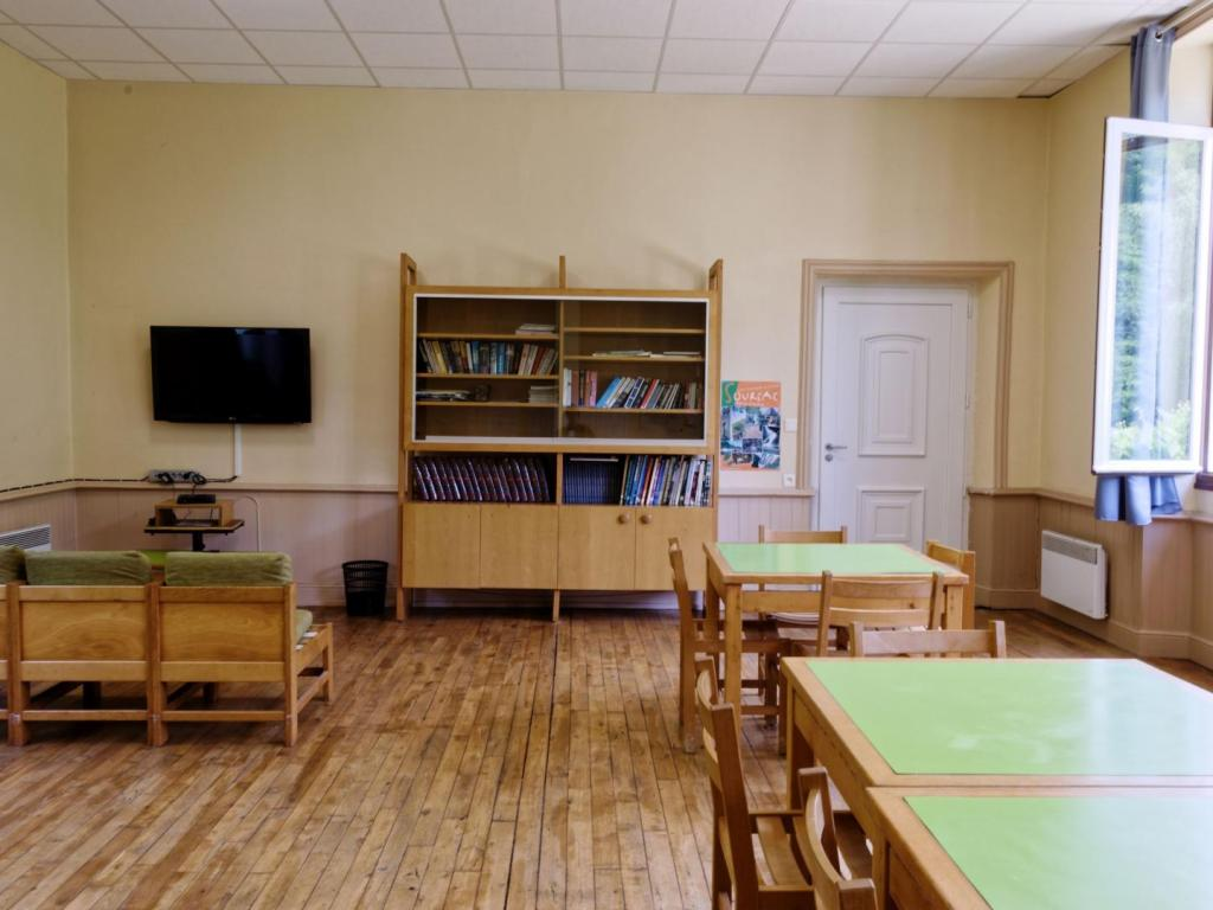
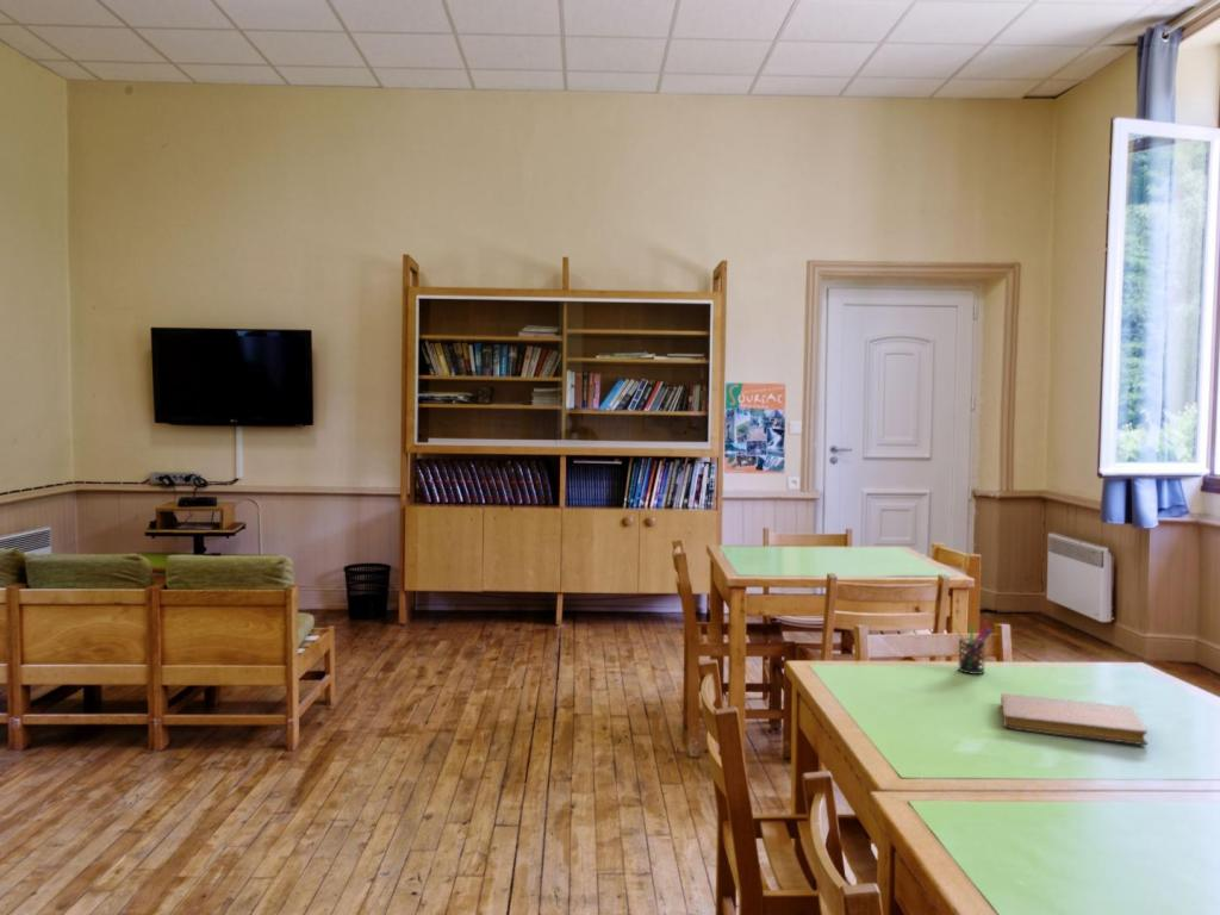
+ pen holder (972, 645)
+ notebook (1069, 716)
